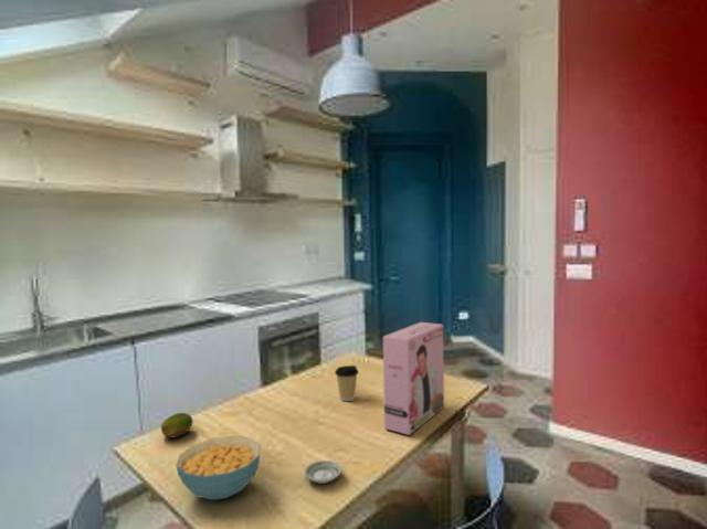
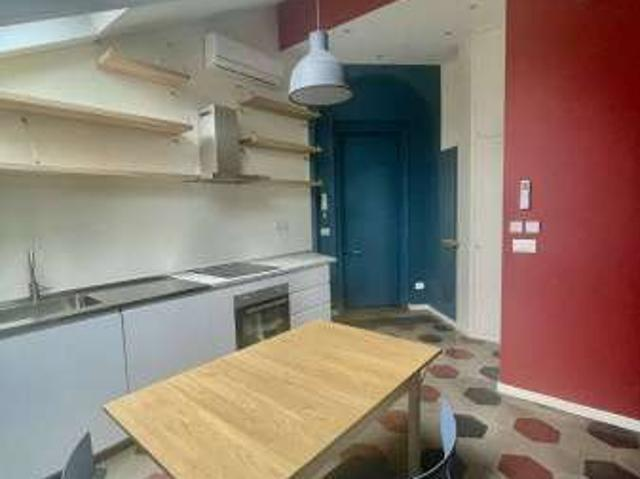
- coffee cup (347, 382)
- fruit (177, 424)
- saucer (323, 474)
- cereal box (414, 373)
- cereal bowl (220, 473)
